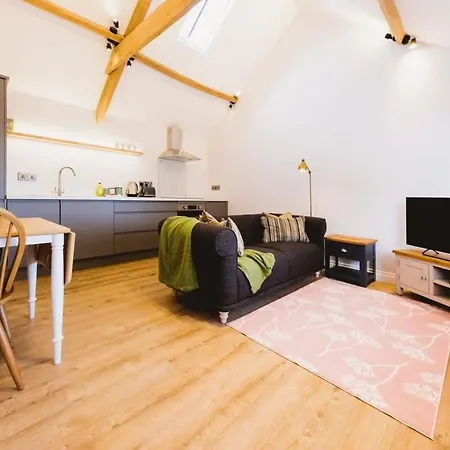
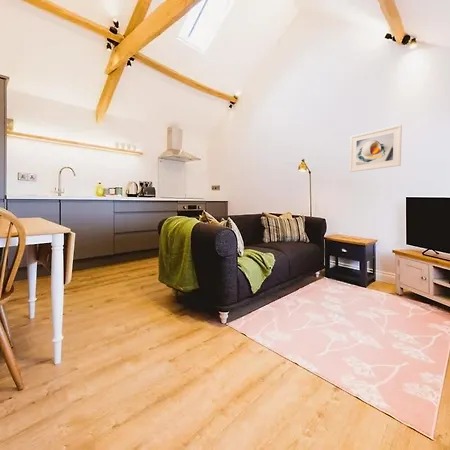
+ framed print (374, 150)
